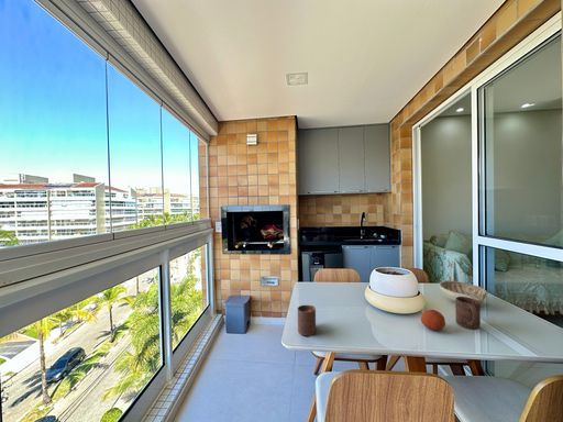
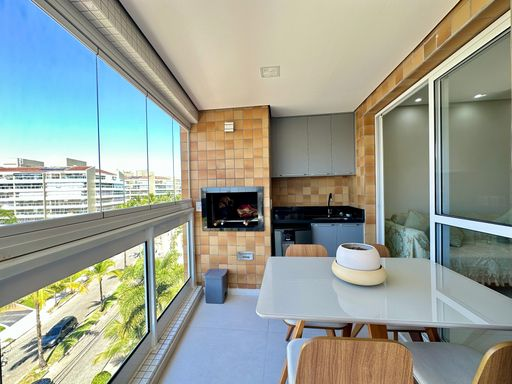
- fruit (432, 319)
- decorative bowl (462, 295)
- cup (307, 319)
- cup (470, 313)
